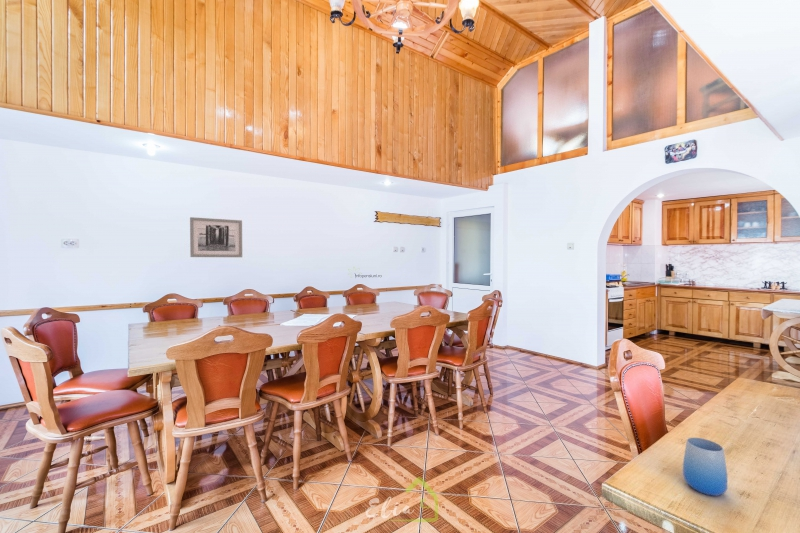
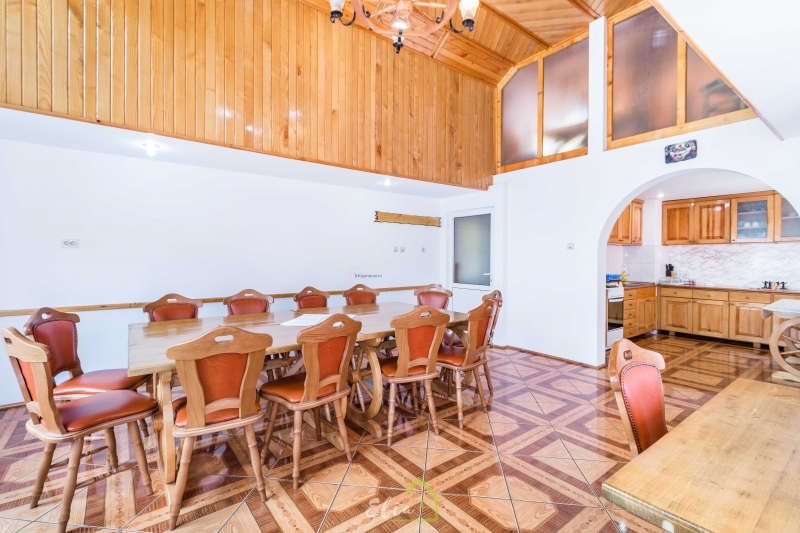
- wall art (217, 238)
- cup (704, 465)
